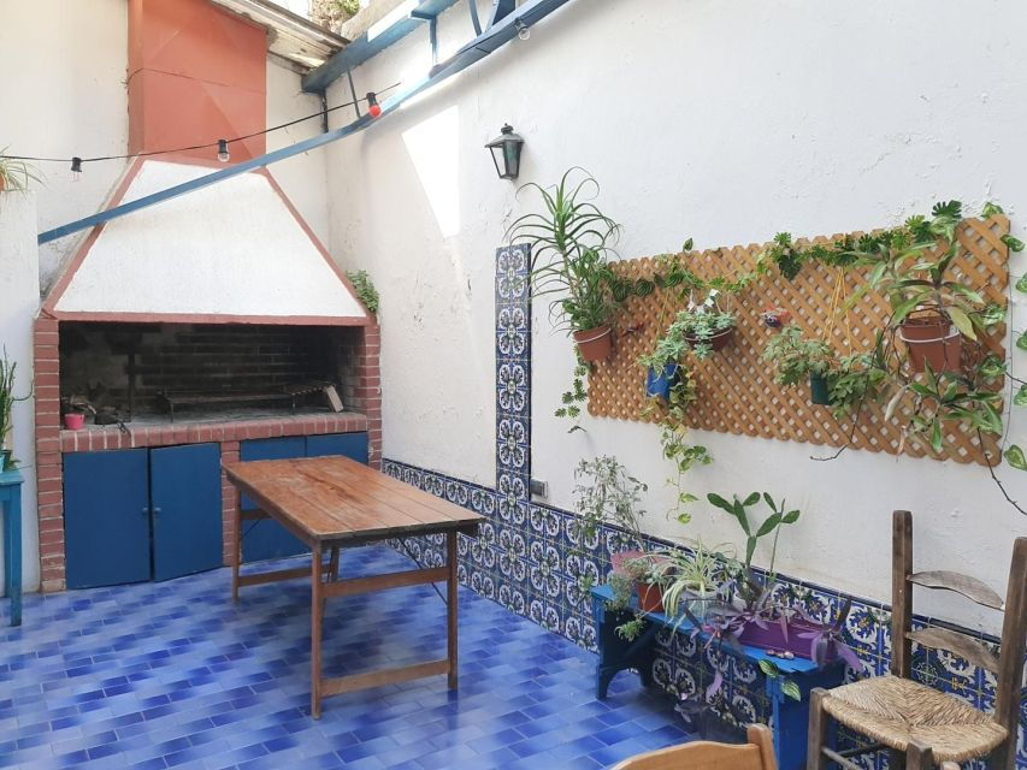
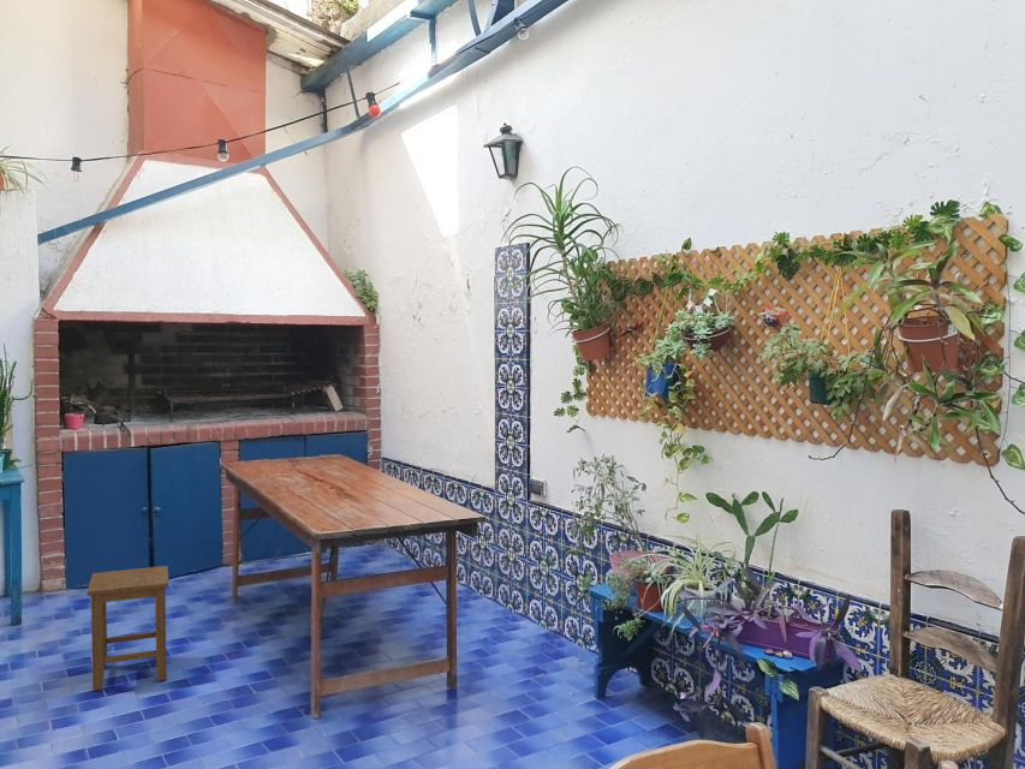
+ stool (130, 634)
